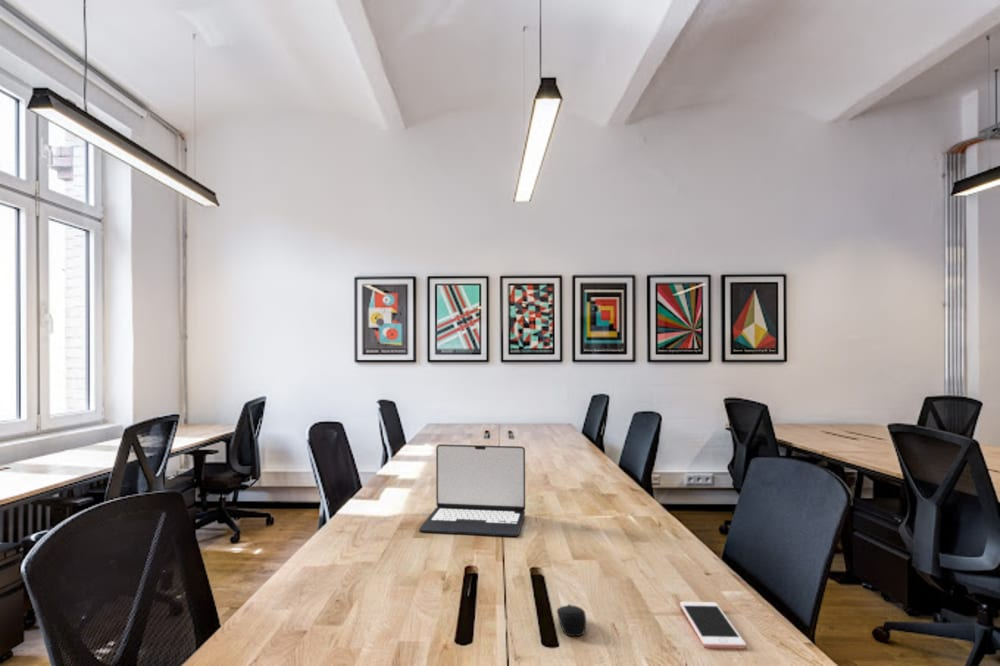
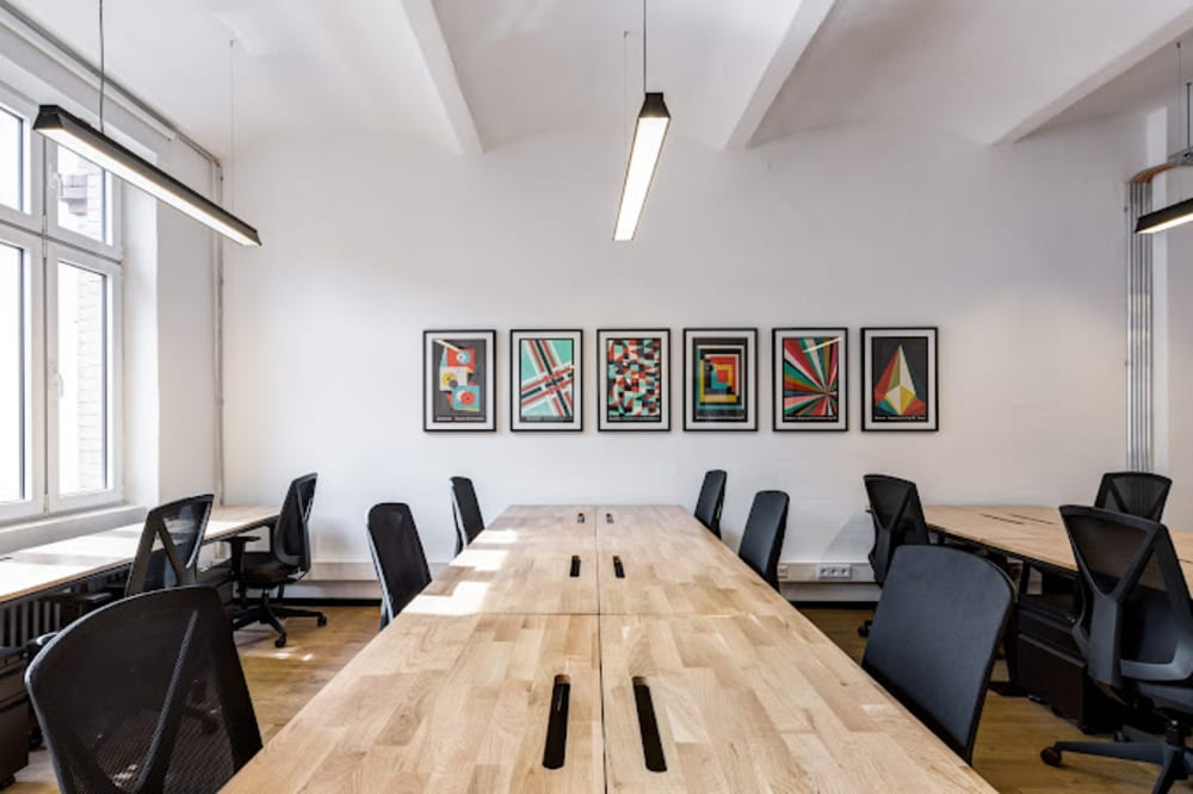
- computer mouse (571, 615)
- cell phone (710, 623)
- laptop (474, 487)
